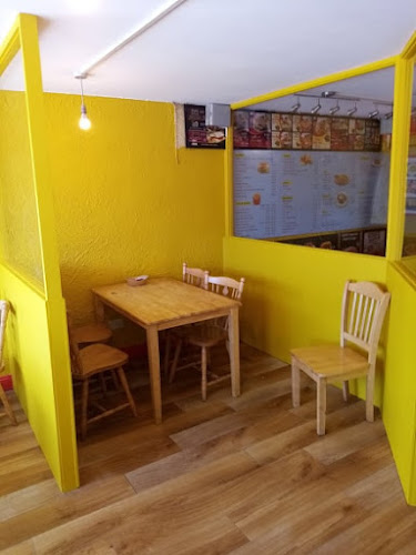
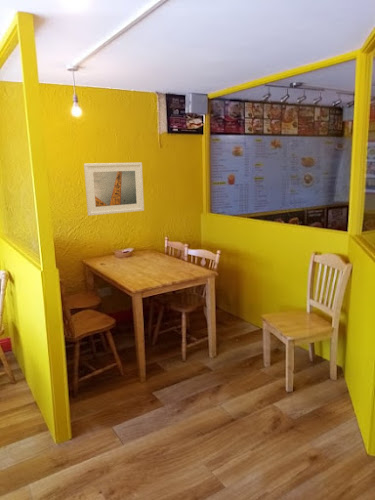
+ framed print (115, 188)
